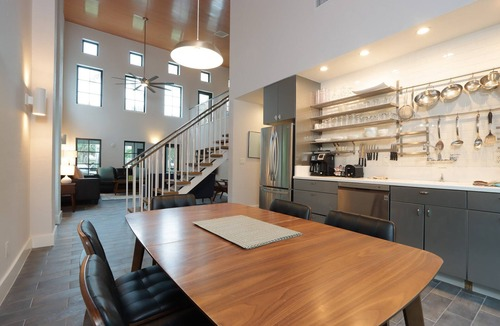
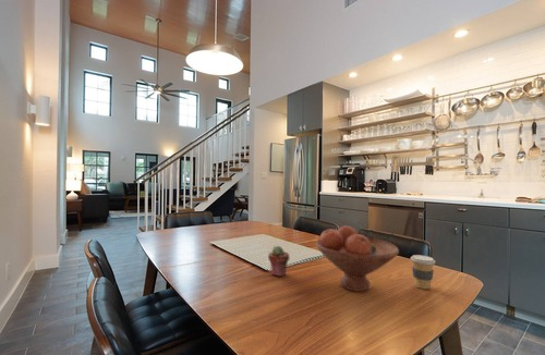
+ fruit bowl (354, 257)
+ potted succulent (278, 259)
+ coffee cup (422, 271)
